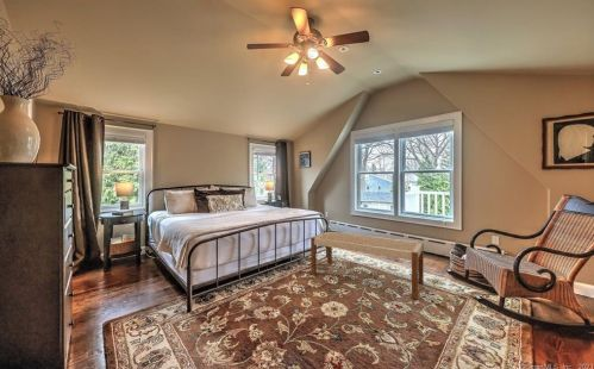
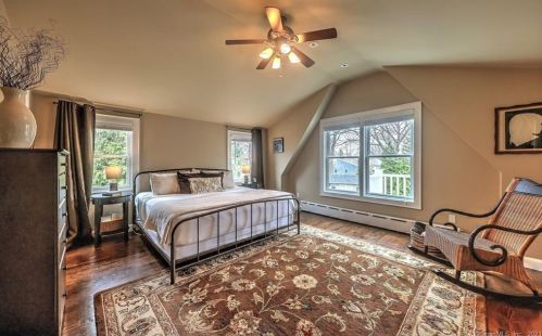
- bench (368, 252)
